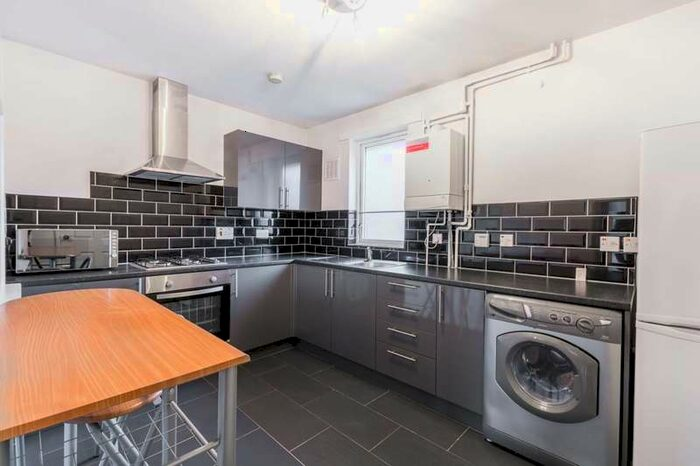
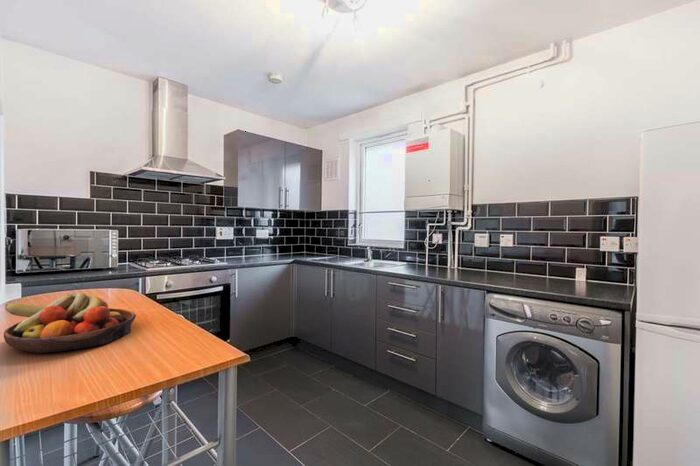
+ fruit bowl (74, 317)
